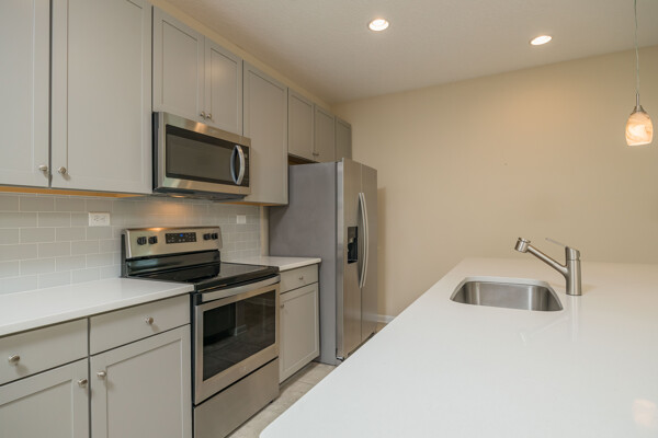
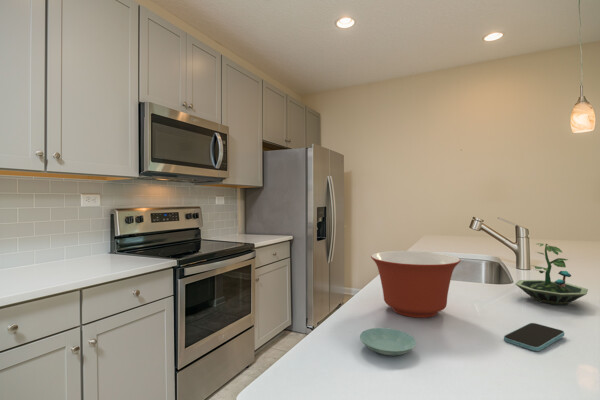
+ terrarium (547, 255)
+ saucer (387, 343)
+ mixing bowl (414, 283)
+ smartphone (534, 335)
